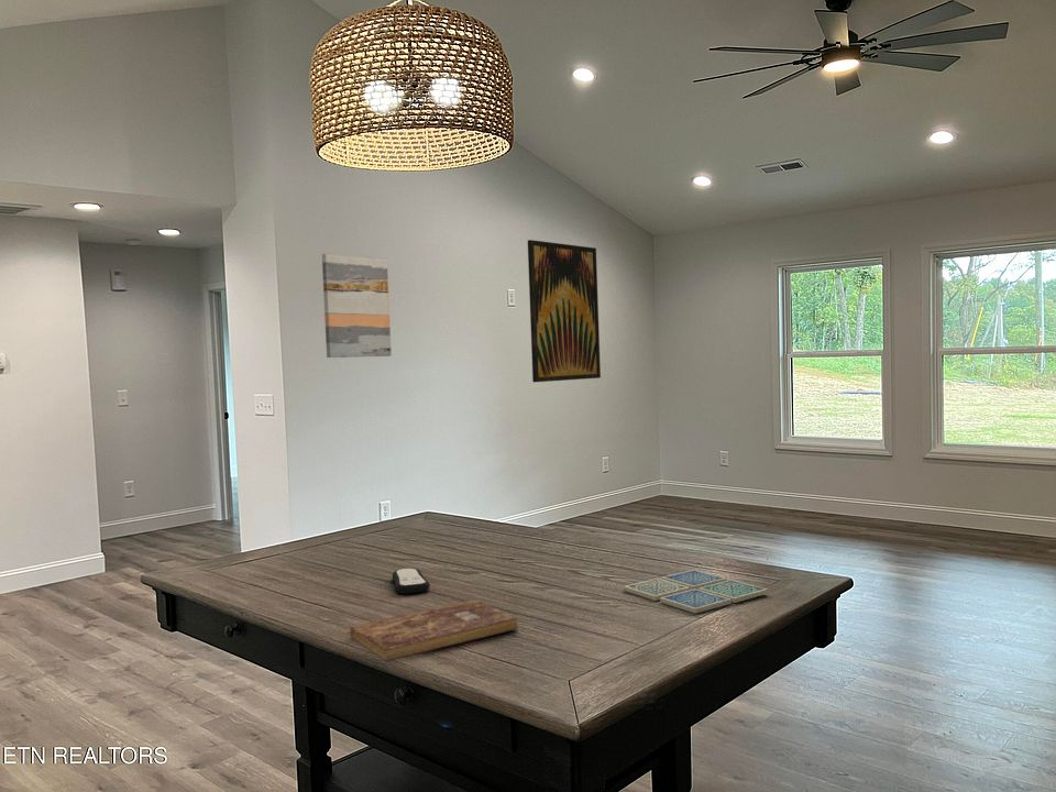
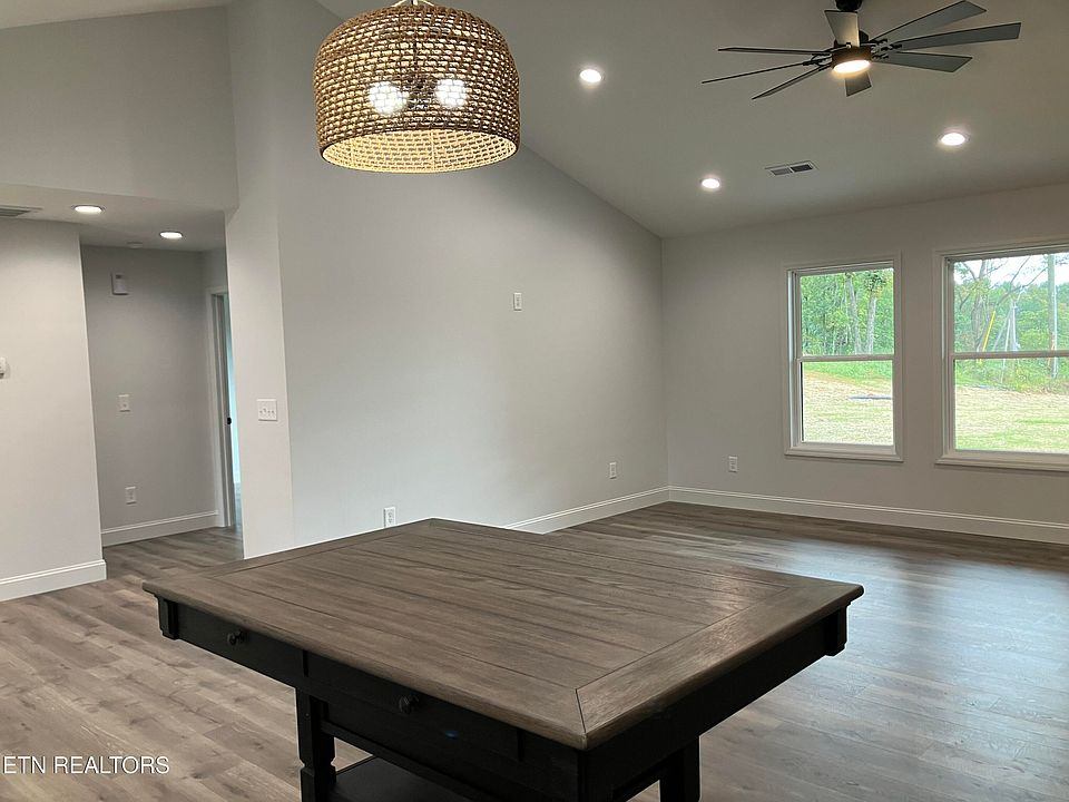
- wall art (565, 312)
- drink coaster (694, 590)
- wall art (358, 306)
- bible (431, 628)
- remote control (409, 580)
